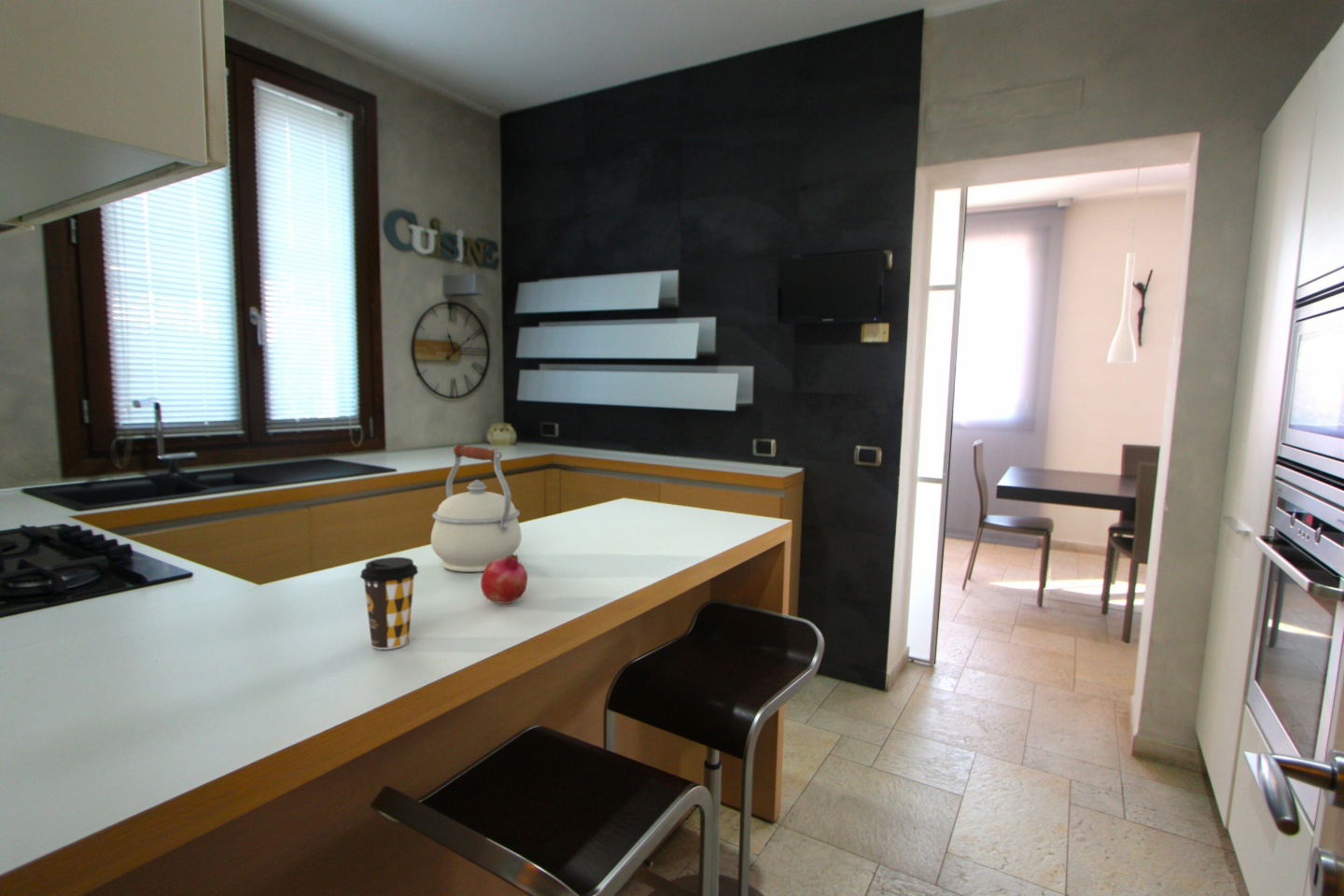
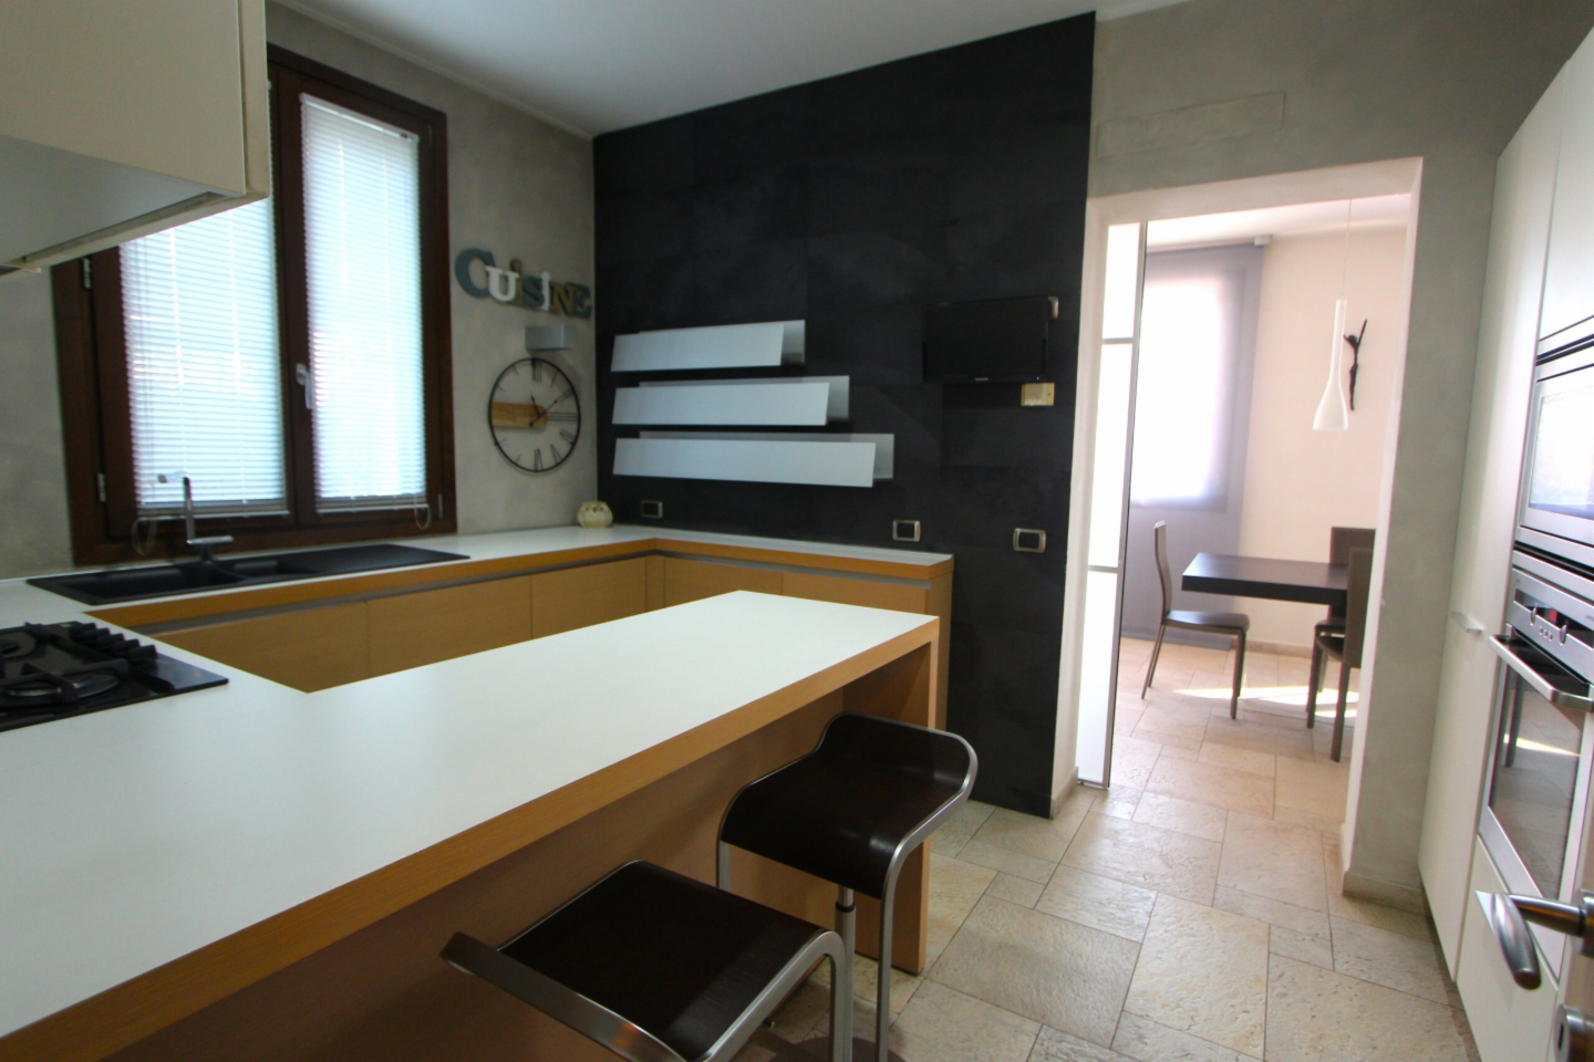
- kettle (472, 504)
- fruit (504, 577)
- coffee cup (389, 602)
